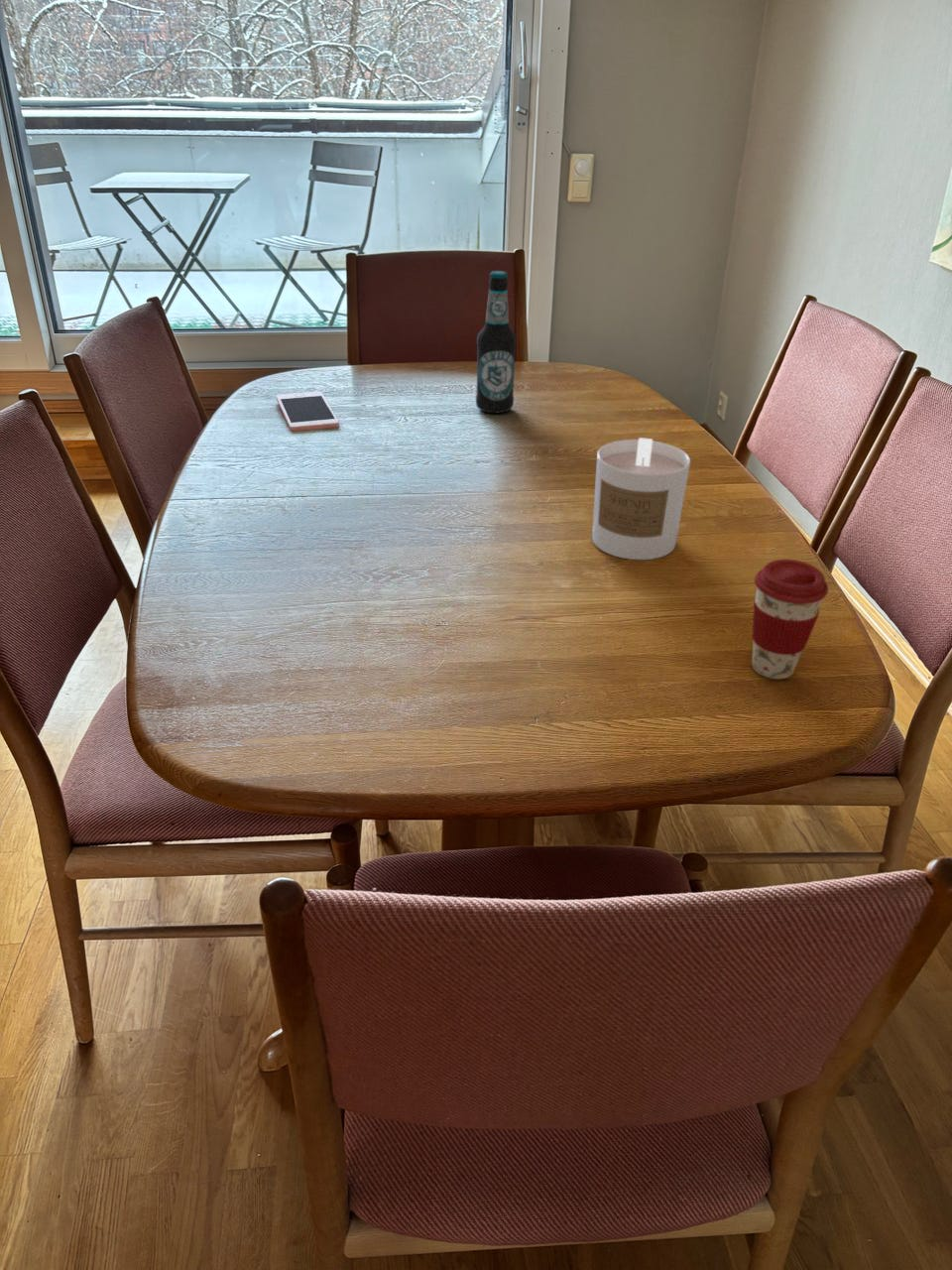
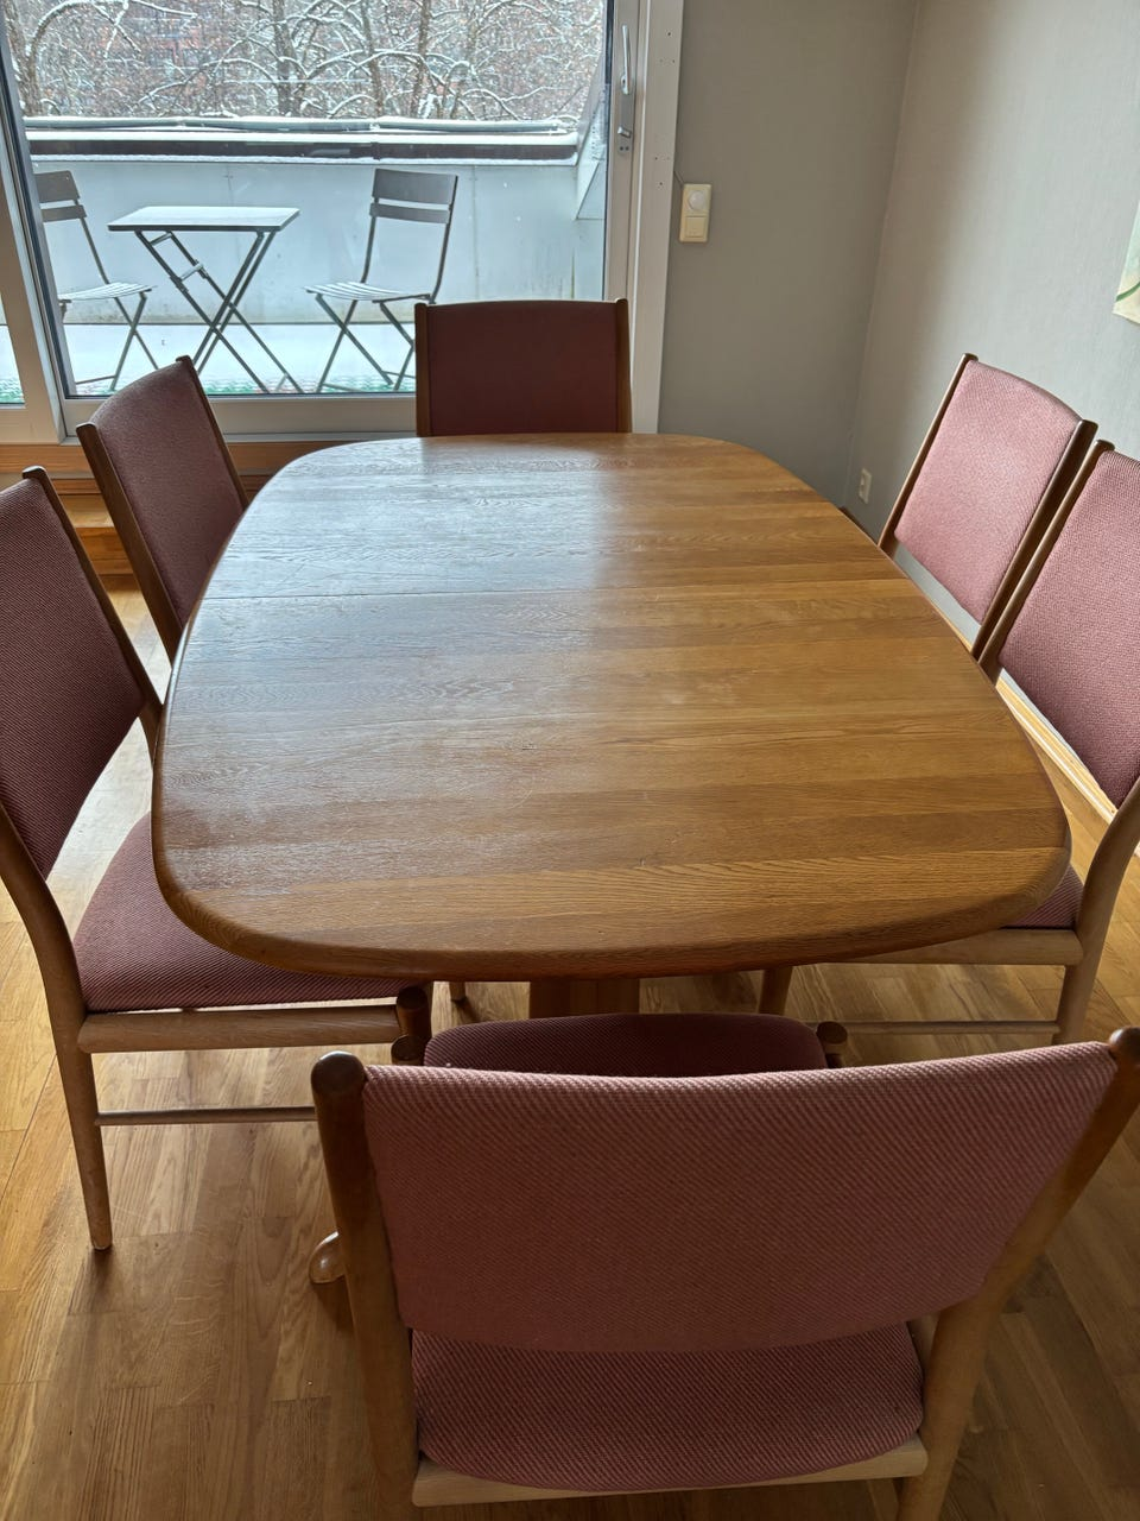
- coffee cup (782, 621)
- candle (639, 491)
- bottle (496, 342)
- cell phone (306, 410)
